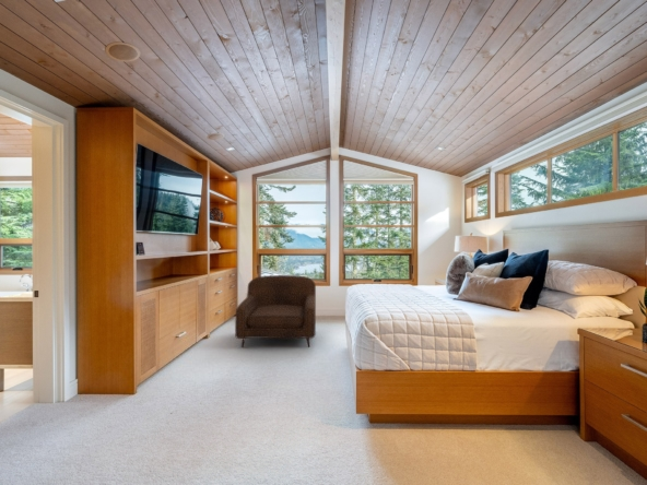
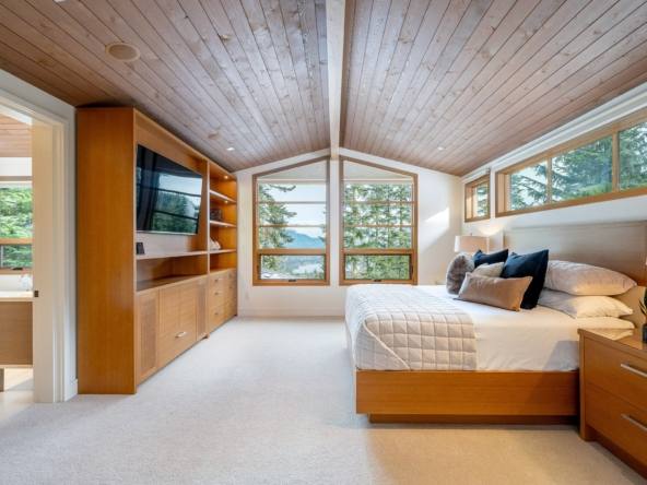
- armchair (279, 308)
